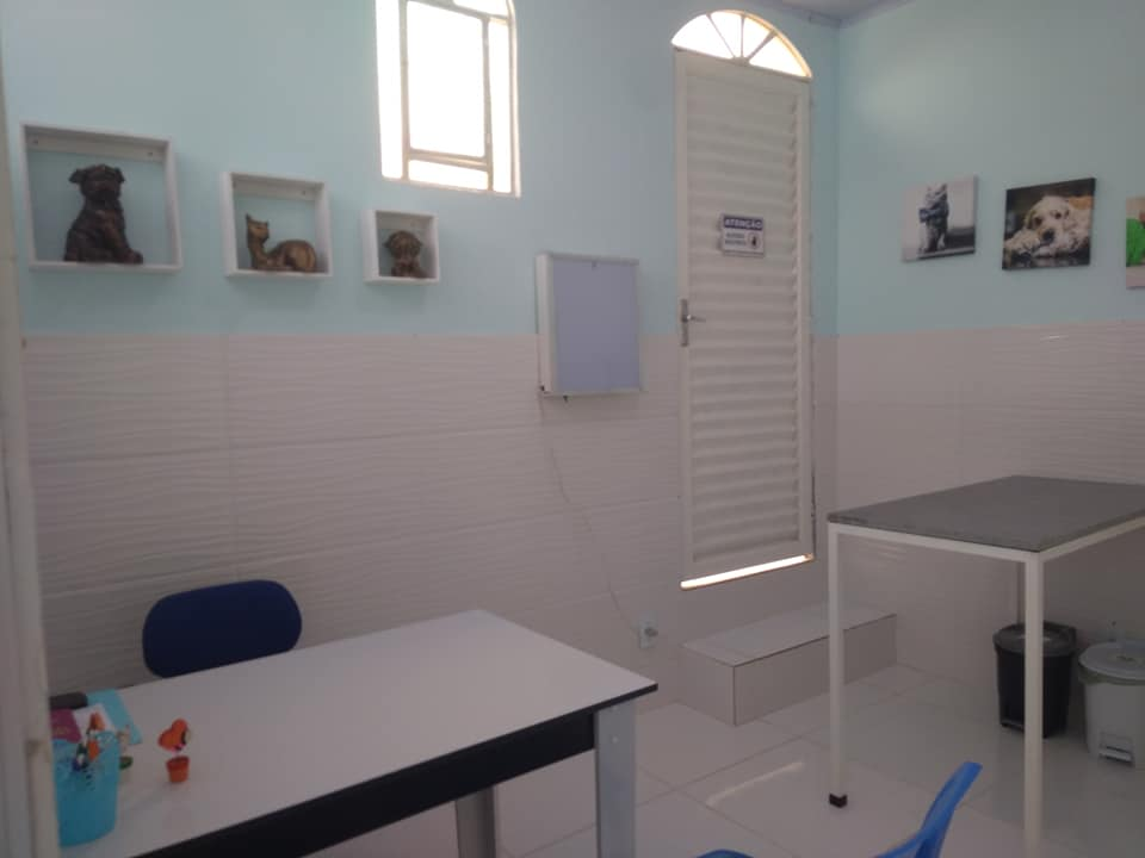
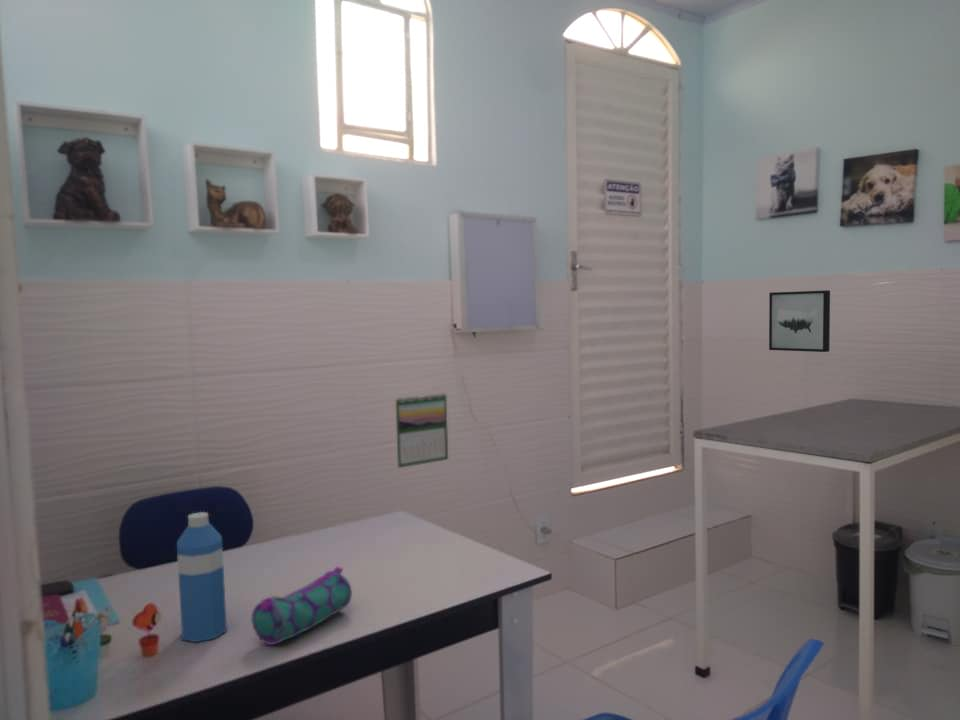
+ pencil case (304, 604)
+ water bottle (201, 573)
+ calendar (422, 428)
+ wall art (798, 321)
